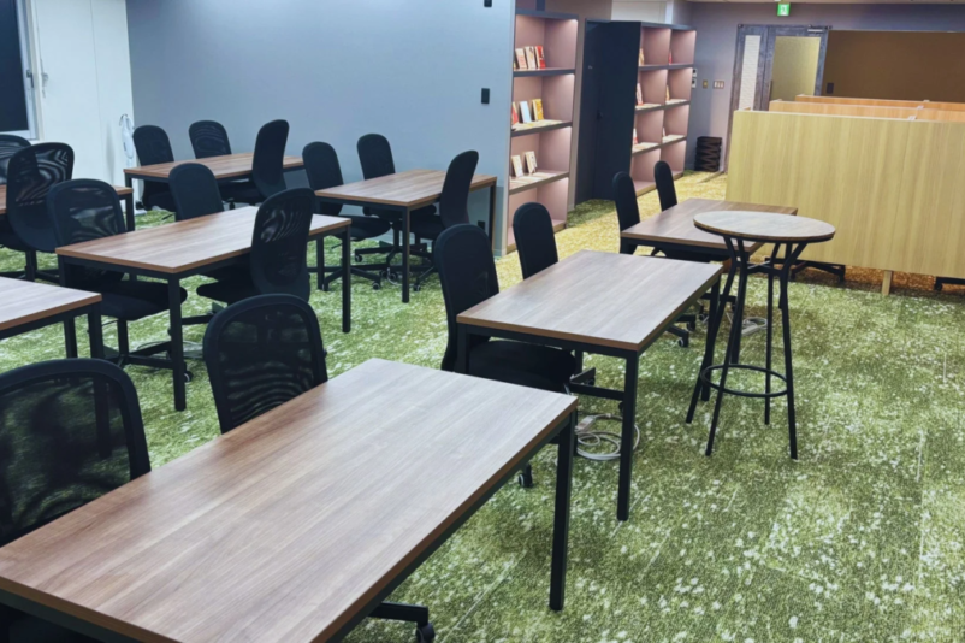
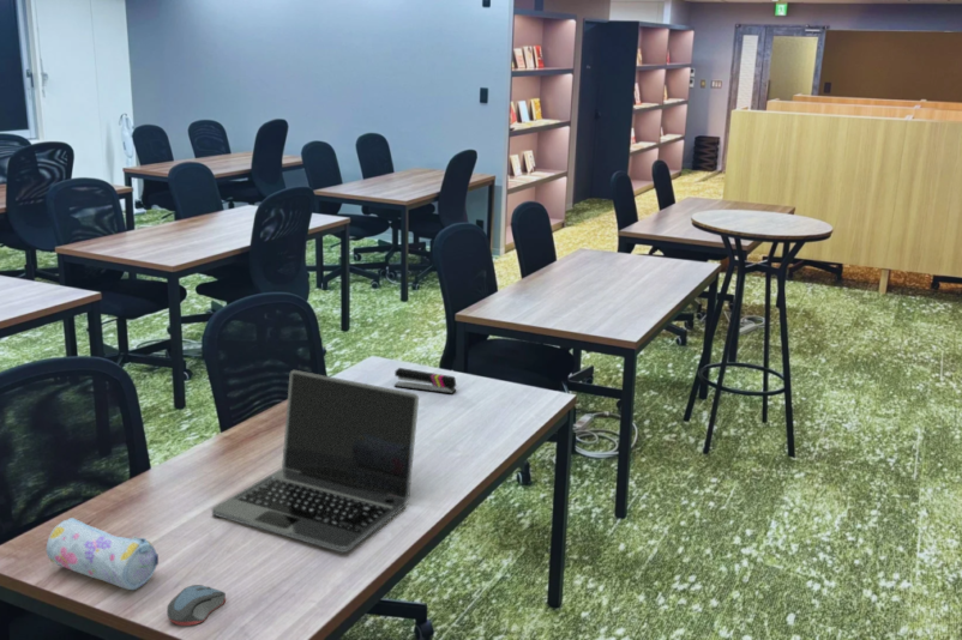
+ computer mouse (196, 599)
+ laptop (315, 453)
+ stapler (425, 380)
+ pencil case (101, 553)
